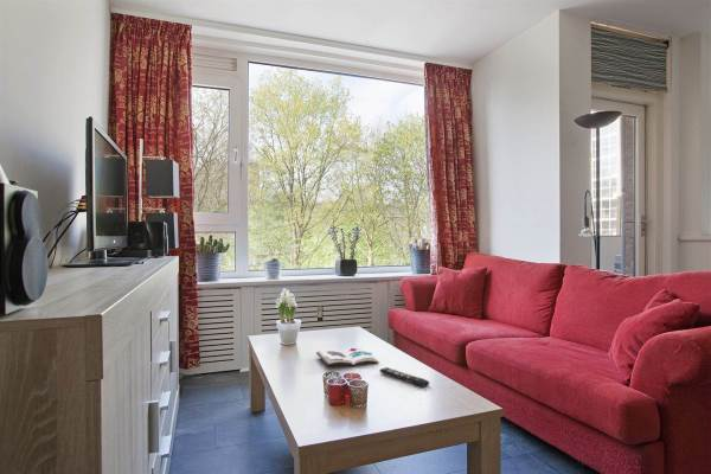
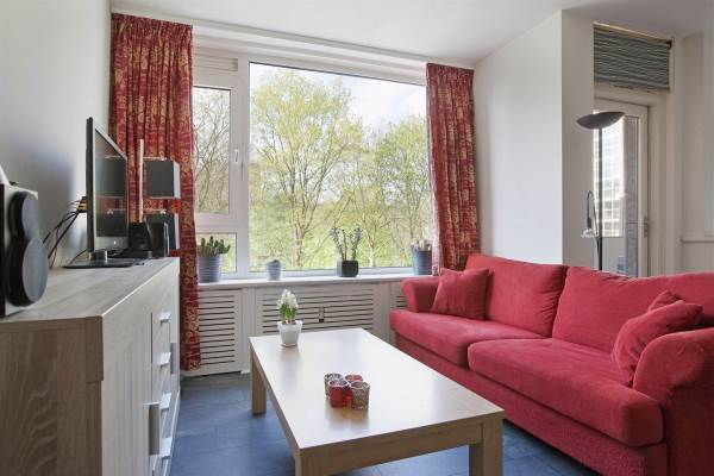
- remote control (403, 376)
- book (346, 356)
